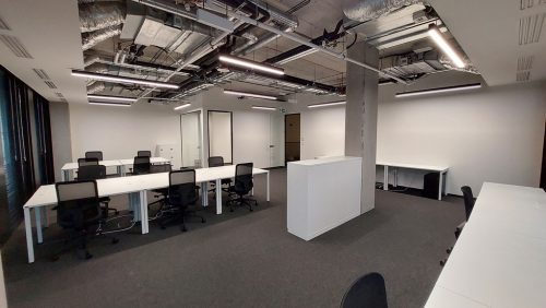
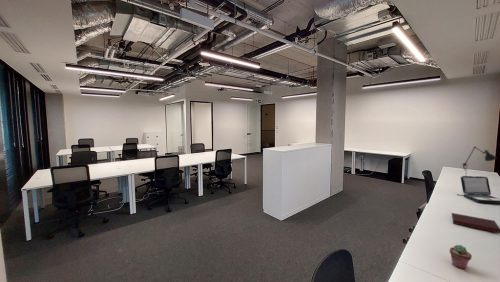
+ laptop (481, 188)
+ desk lamp (485, 160)
+ potted succulent (460, 255)
+ notebook (473, 222)
